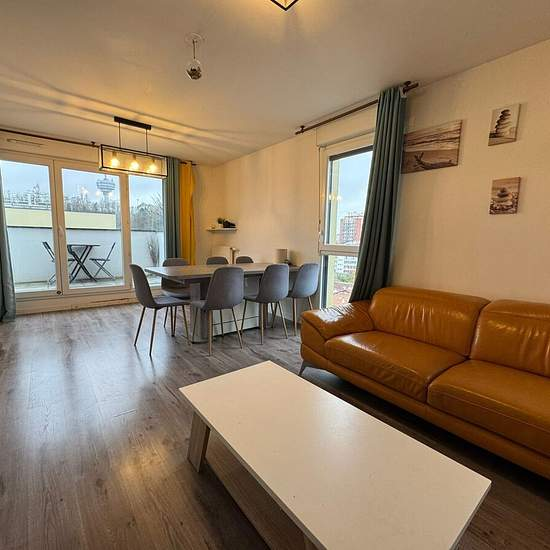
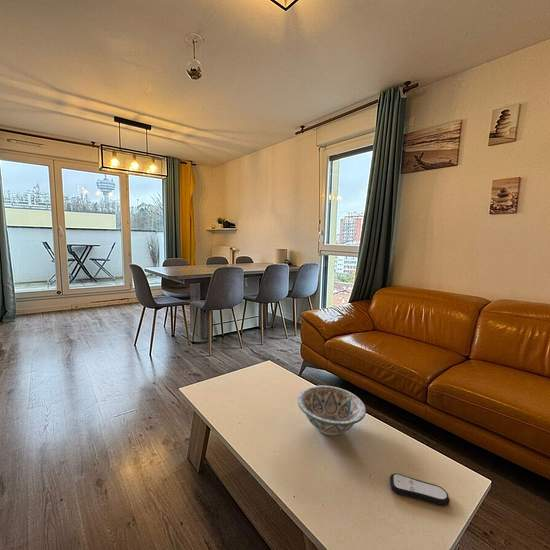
+ decorative bowl (330, 414)
+ remote control (418, 489)
